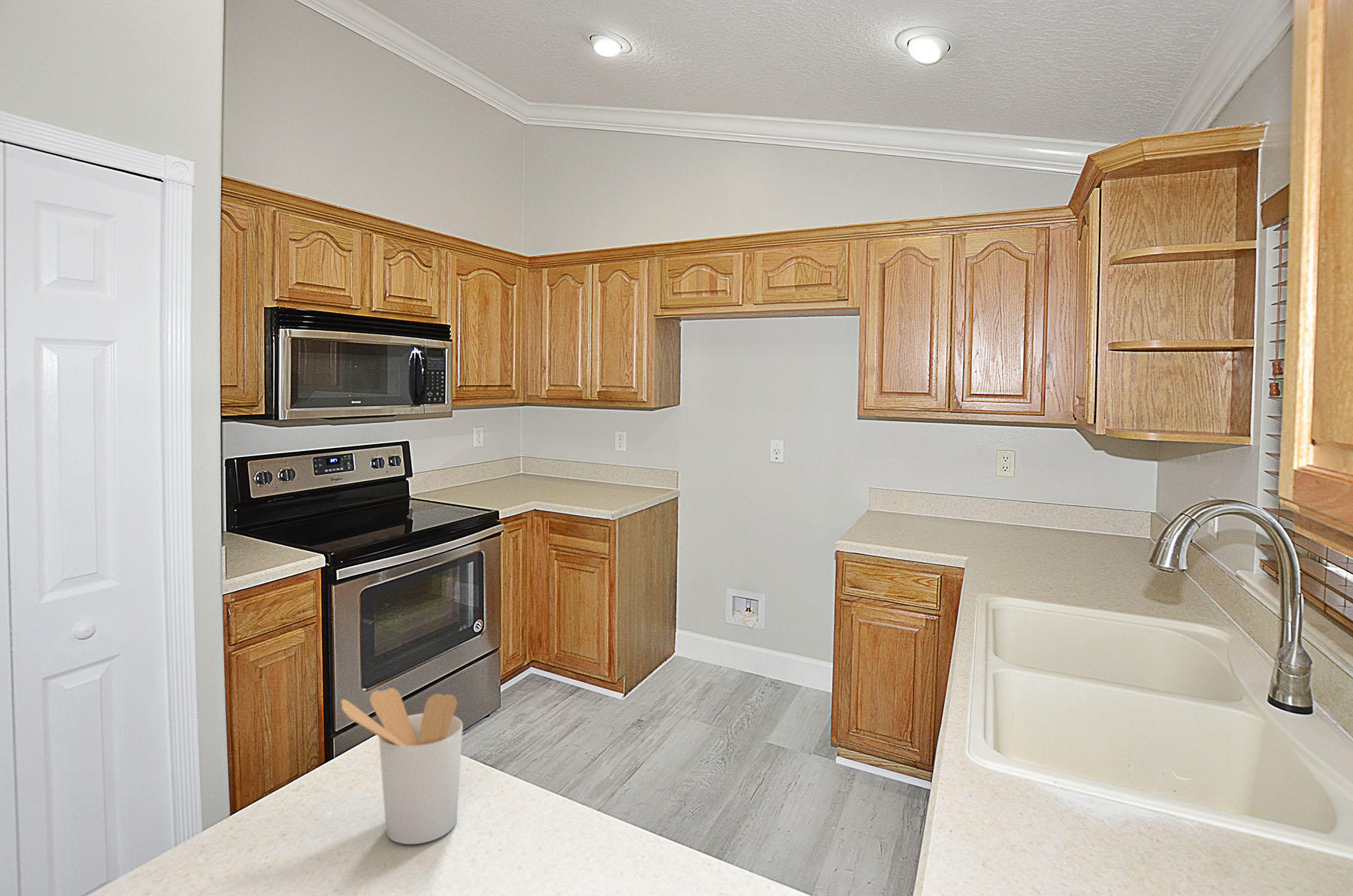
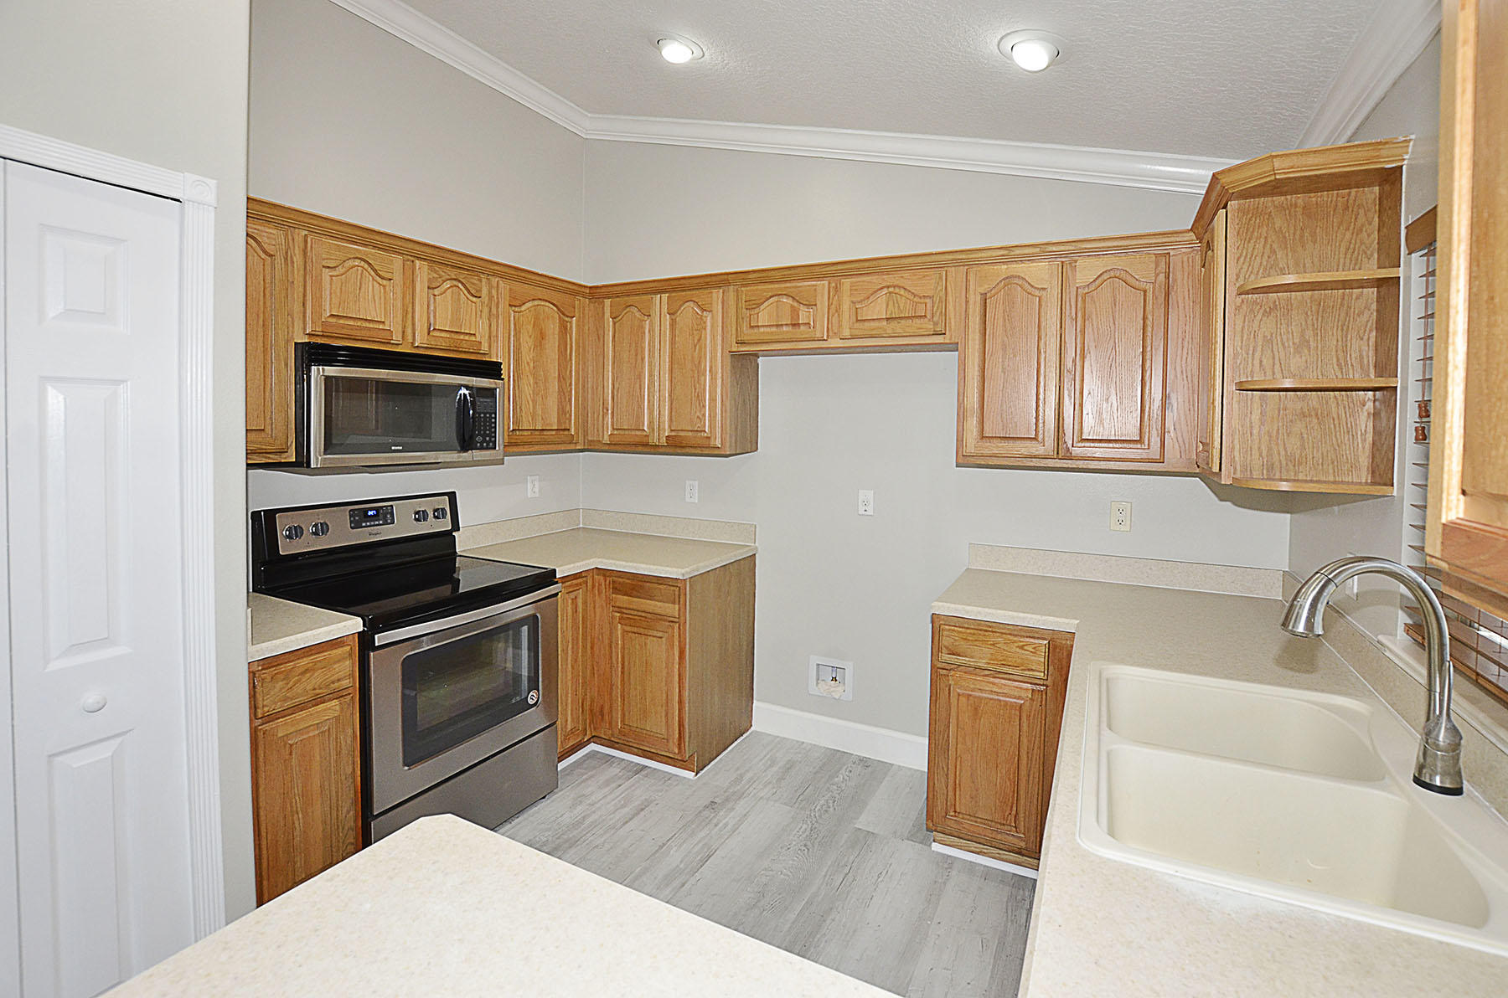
- utensil holder (401, 760)
